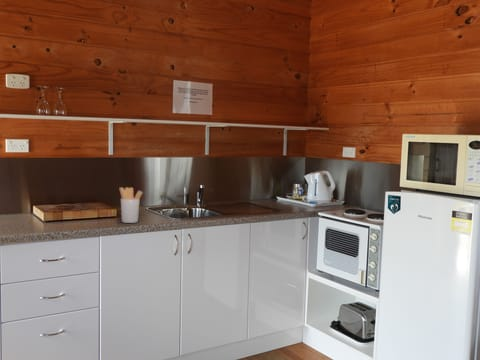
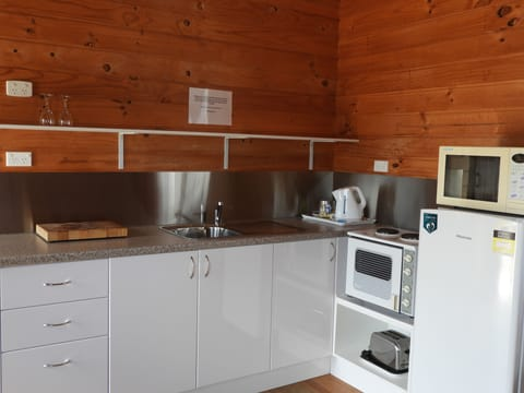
- utensil holder (128, 203)
